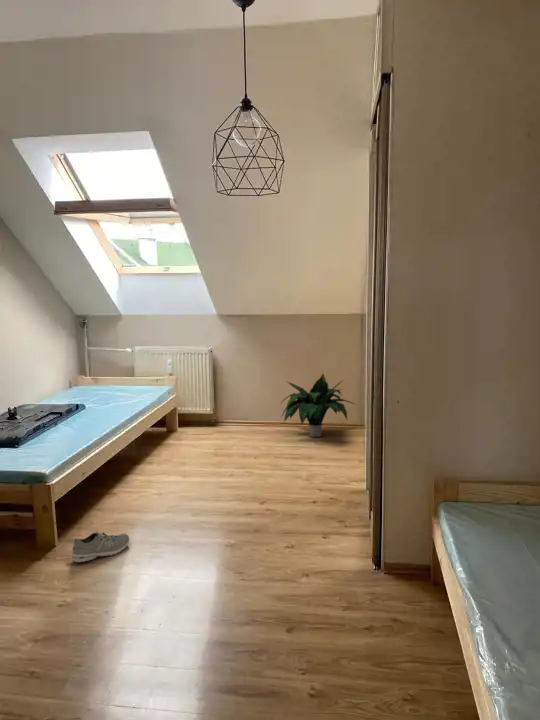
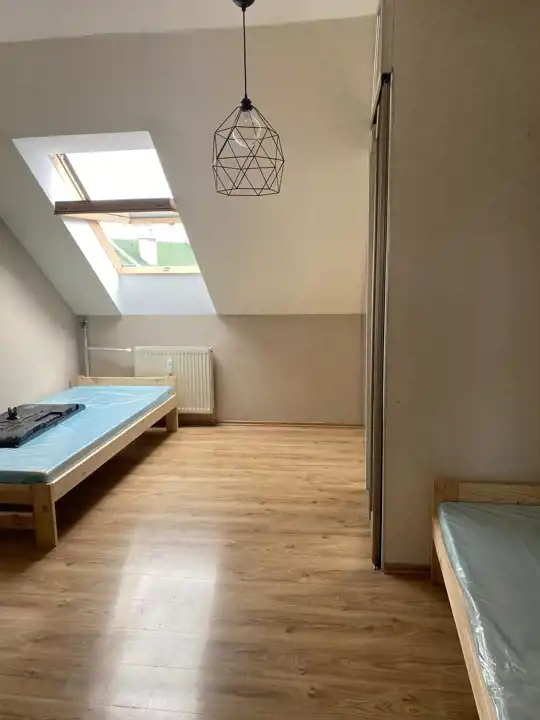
- potted plant (318, 405)
- sneaker (102, 542)
